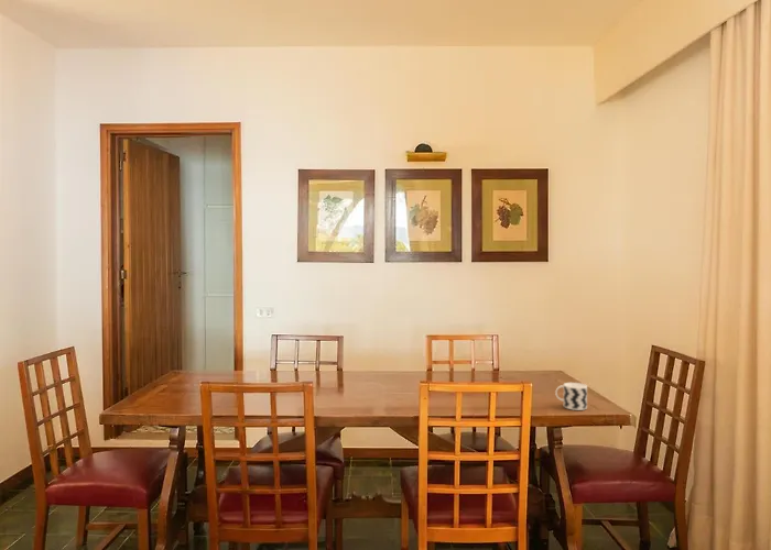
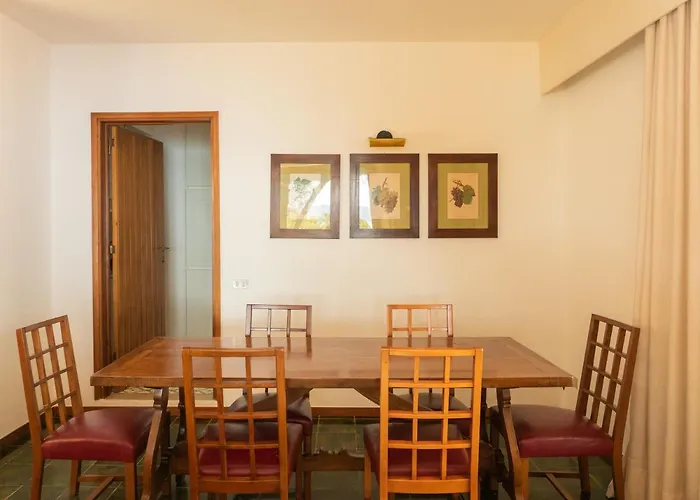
- cup (571, 395)
